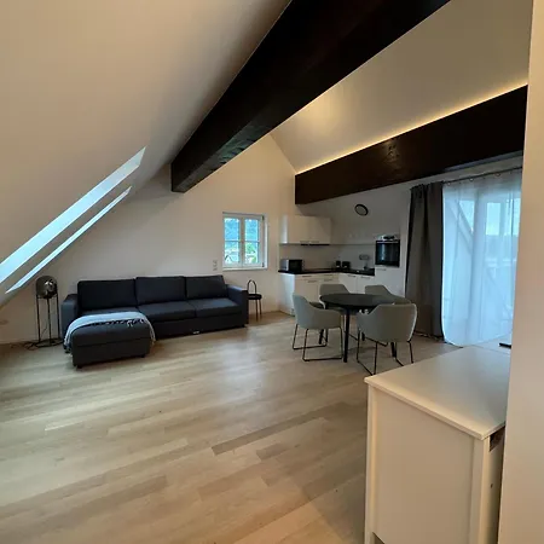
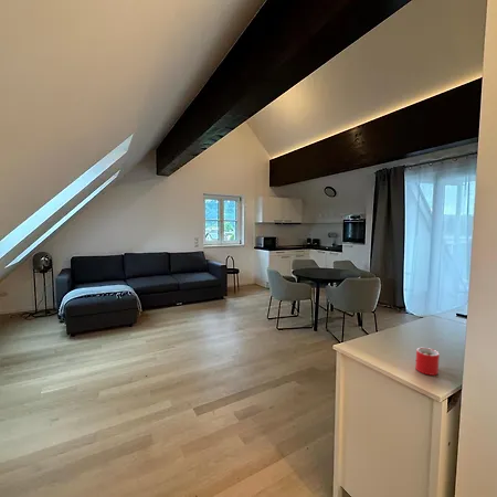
+ mug (429, 359)
